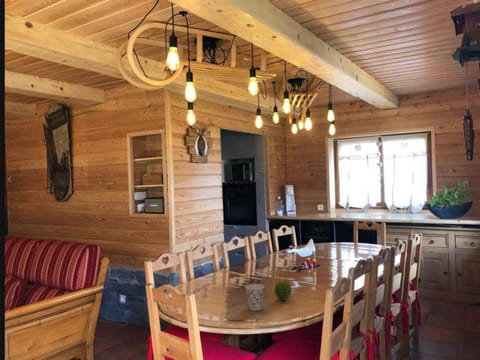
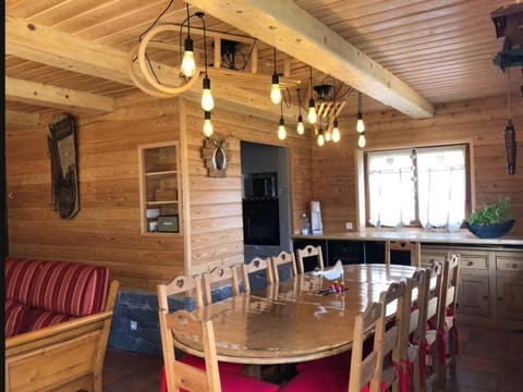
- fruit (283, 288)
- cup (255, 297)
